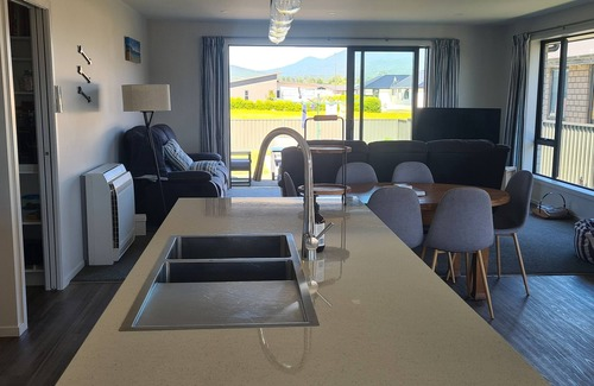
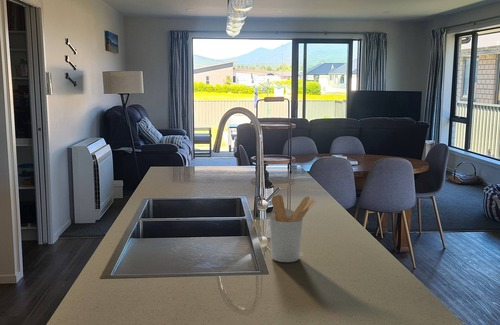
+ utensil holder (293, 227)
